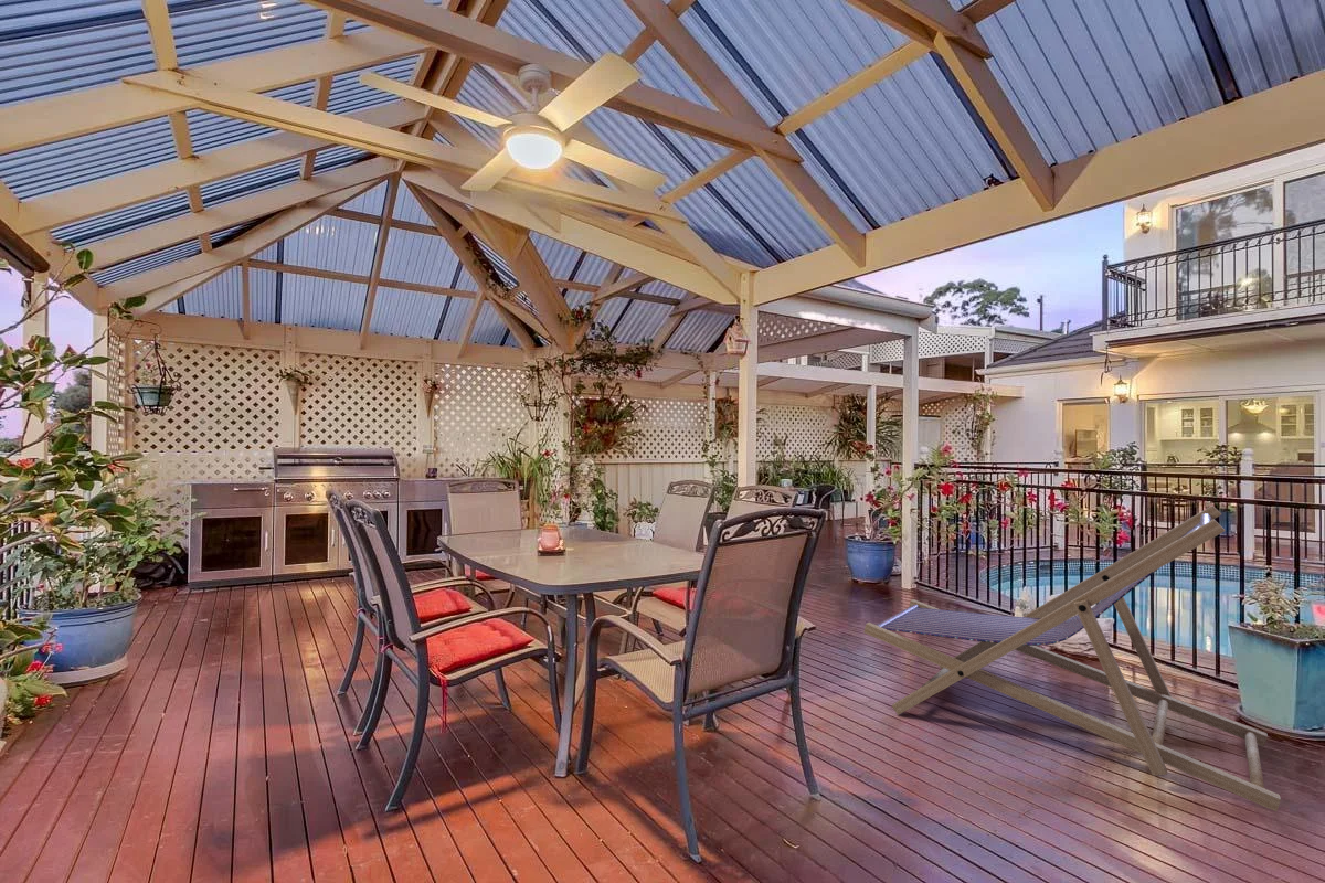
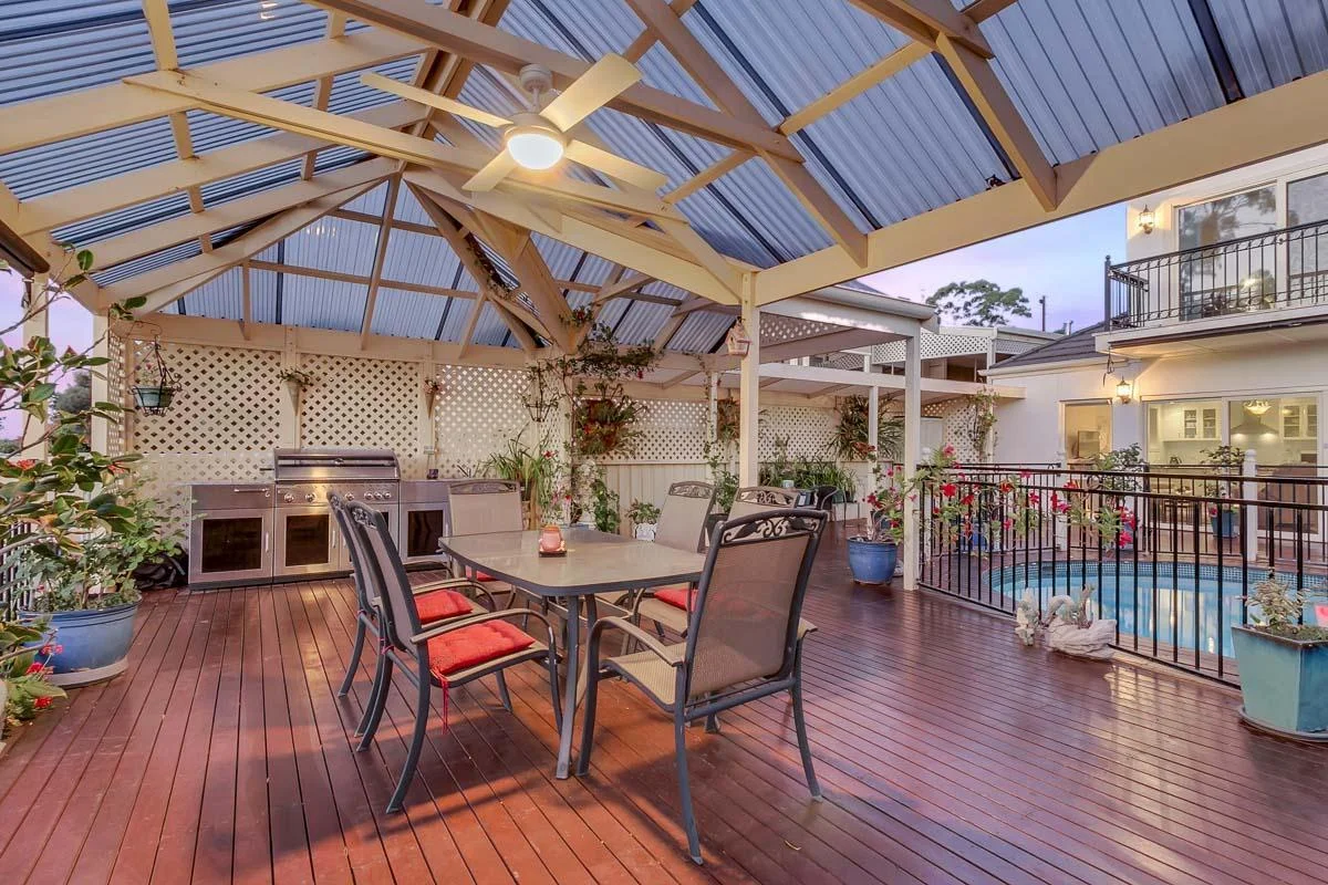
- deck chair (1049, 613)
